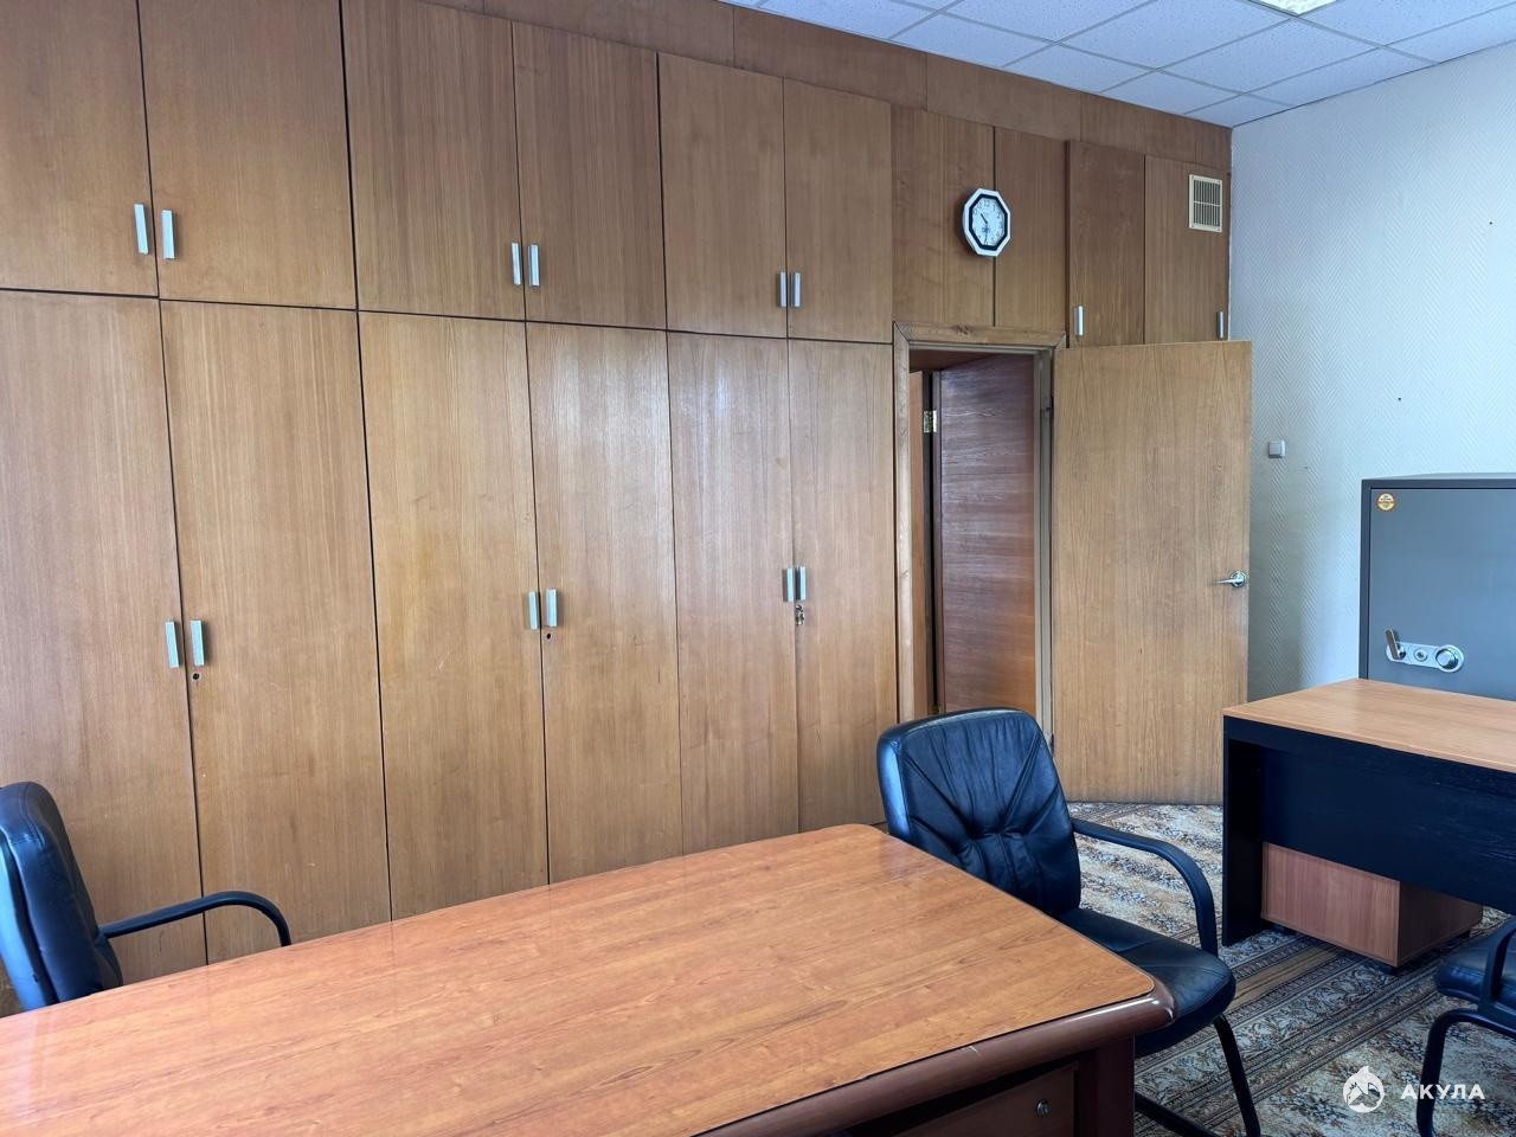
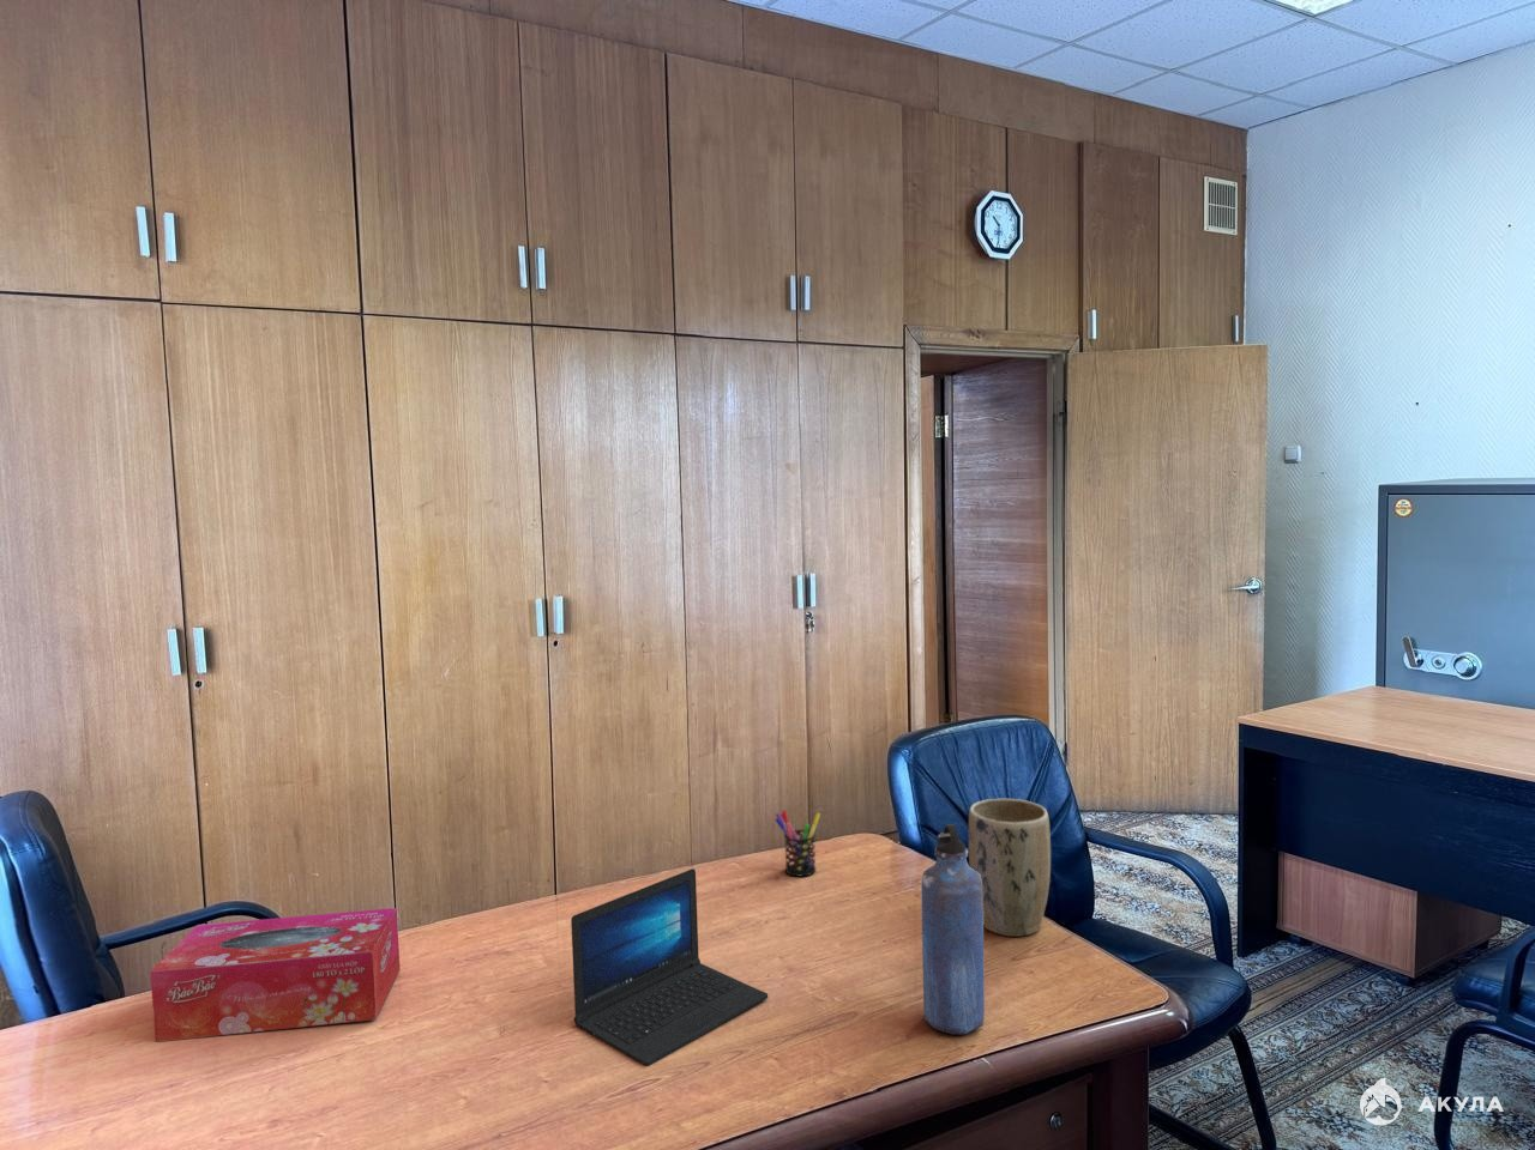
+ laptop (671, 958)
+ plant pot (1008, 867)
+ pen holder (799, 840)
+ tissue box (283, 970)
+ water bottle (952, 924)
